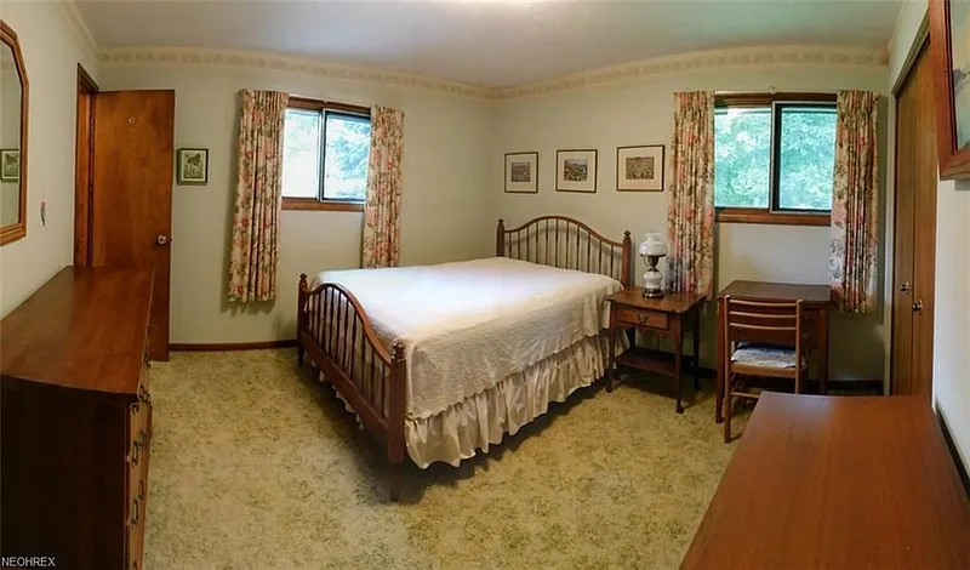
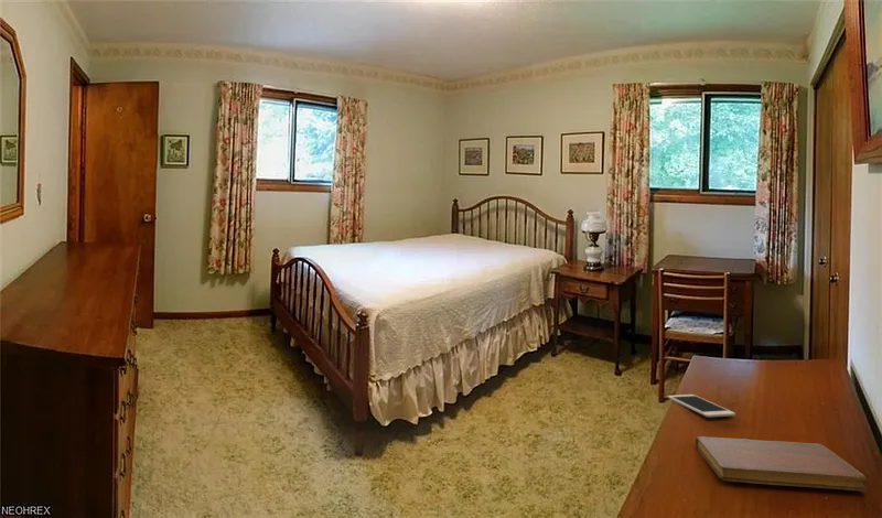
+ cell phone (699, 404)
+ notebook (773, 460)
